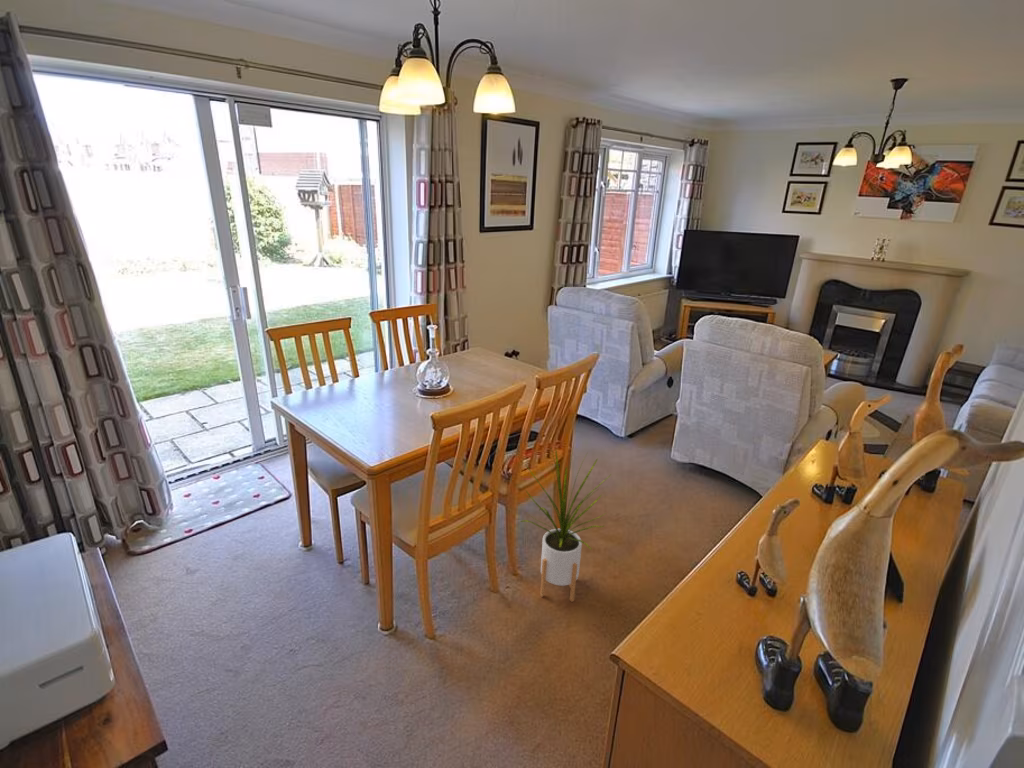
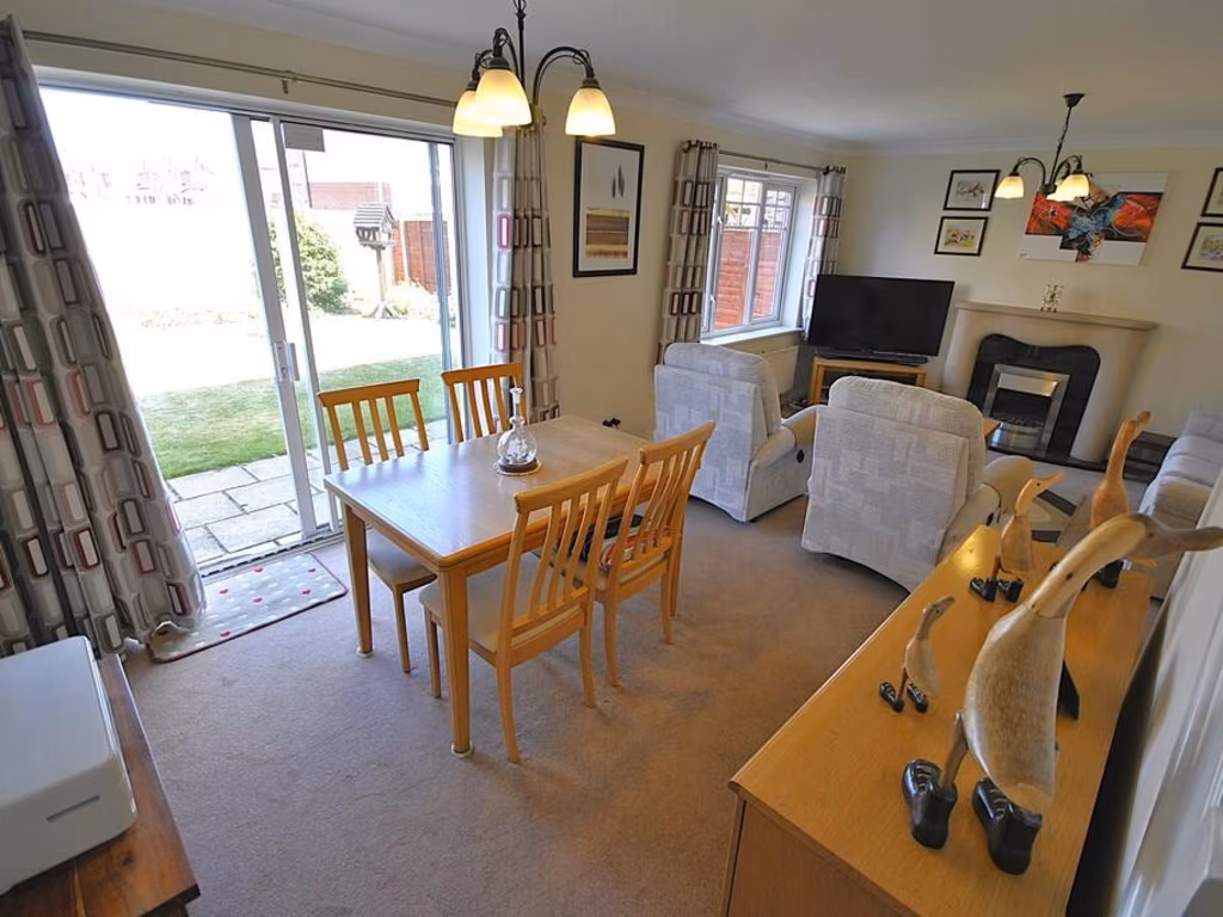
- house plant (563, 526)
